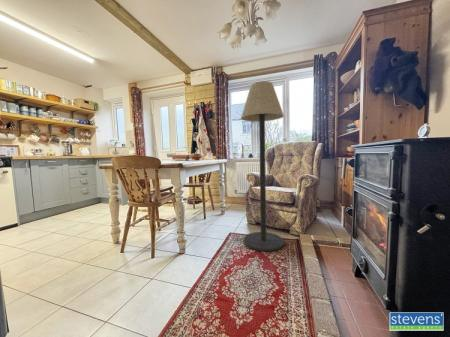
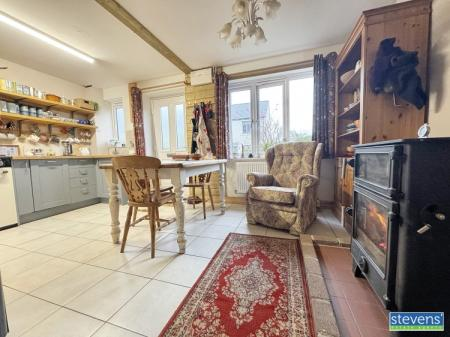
- floor lamp (262, 165)
